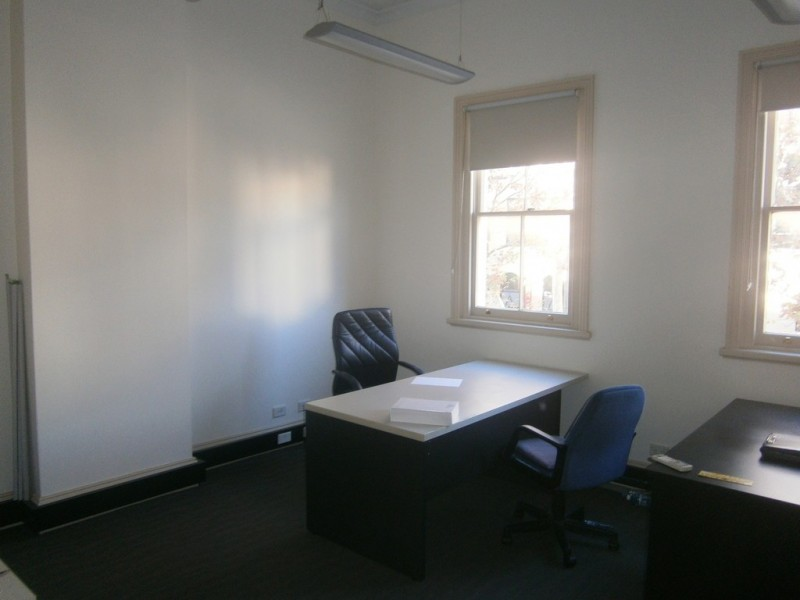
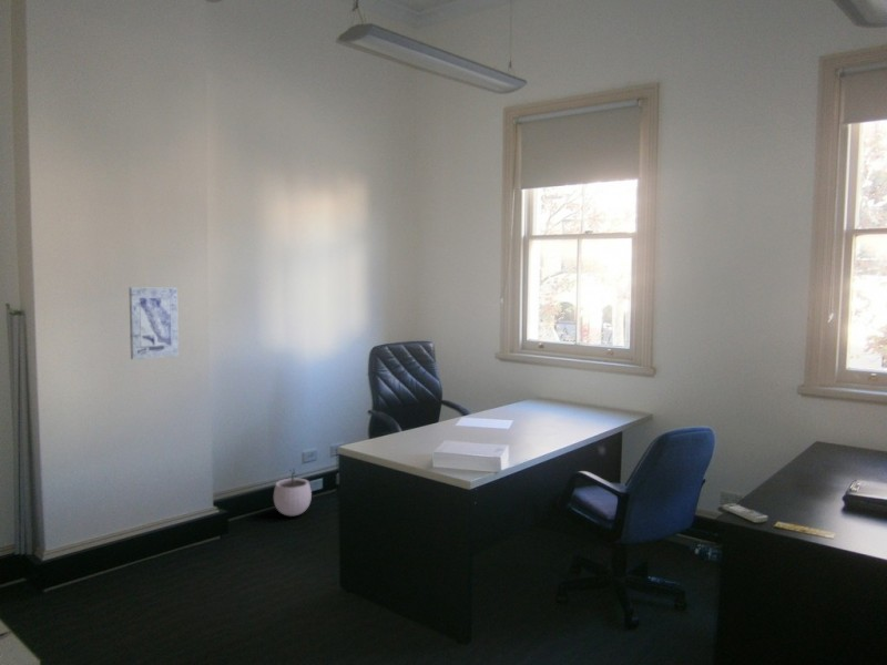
+ plant pot (292, 491)
+ wall art (154, 323)
